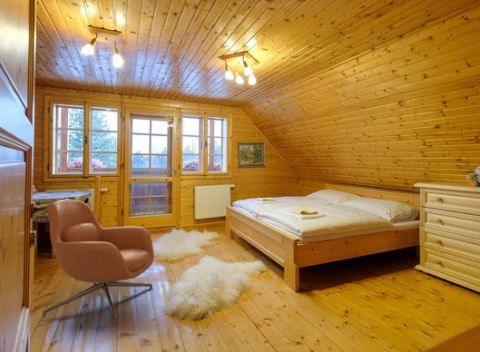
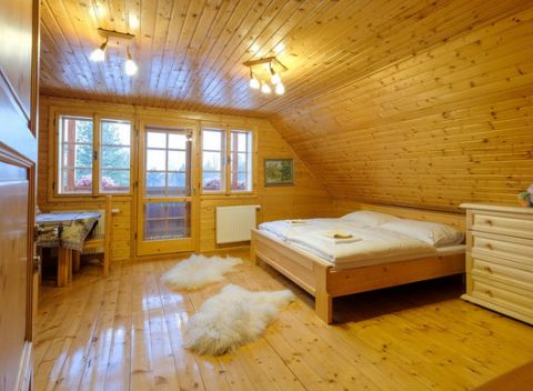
- armchair (100, 250)
